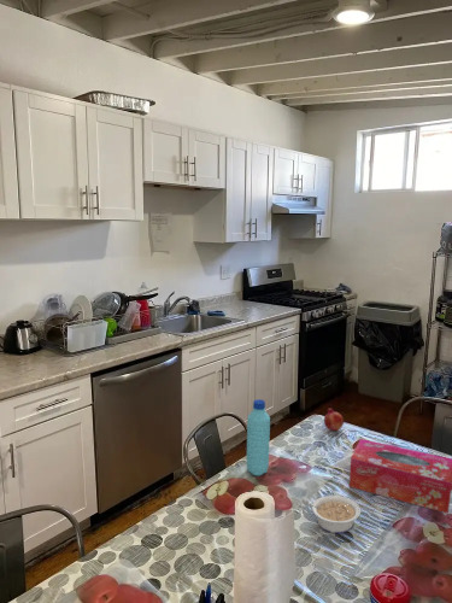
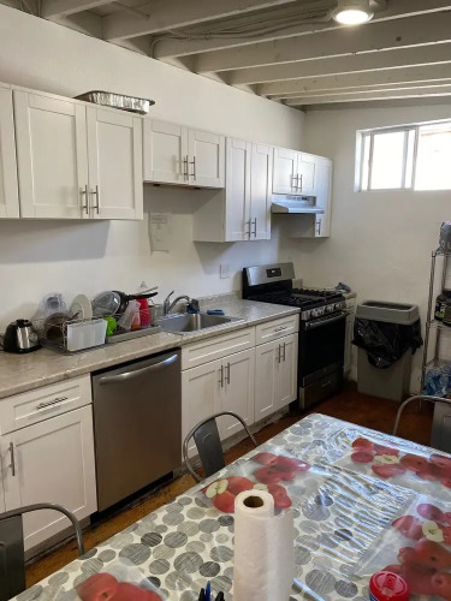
- legume (334, 514)
- fruit (334, 420)
- tissue box (400, 473)
- water bottle (258, 437)
